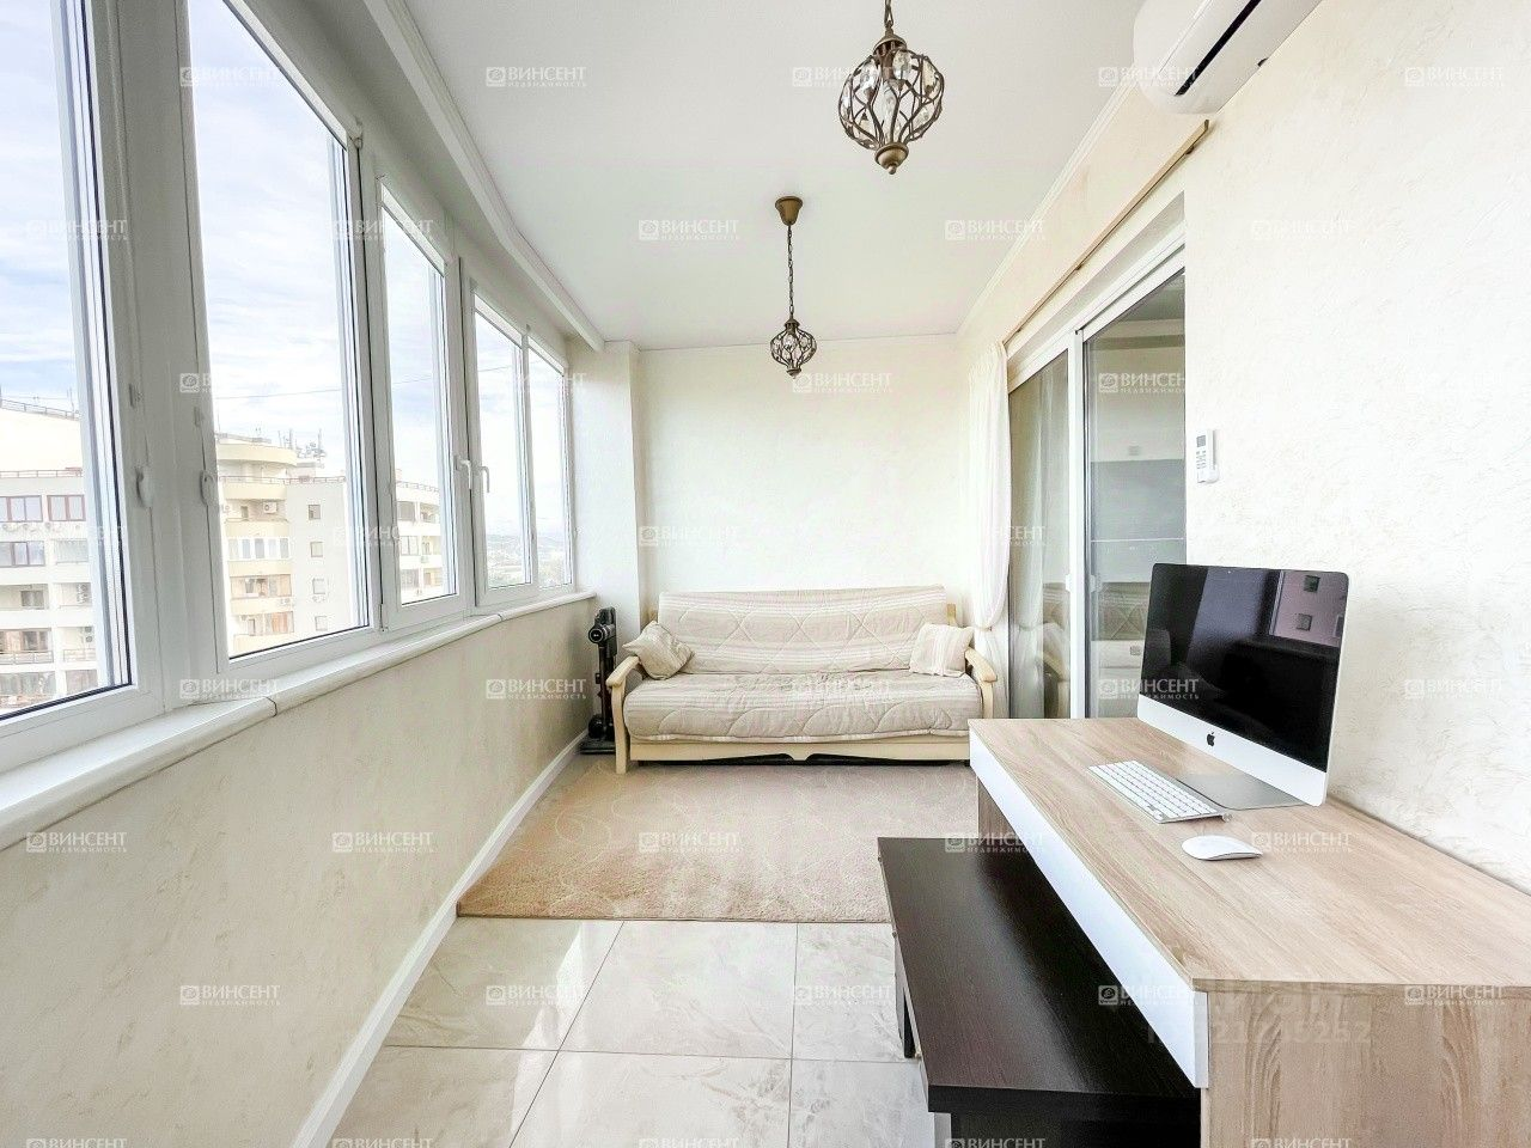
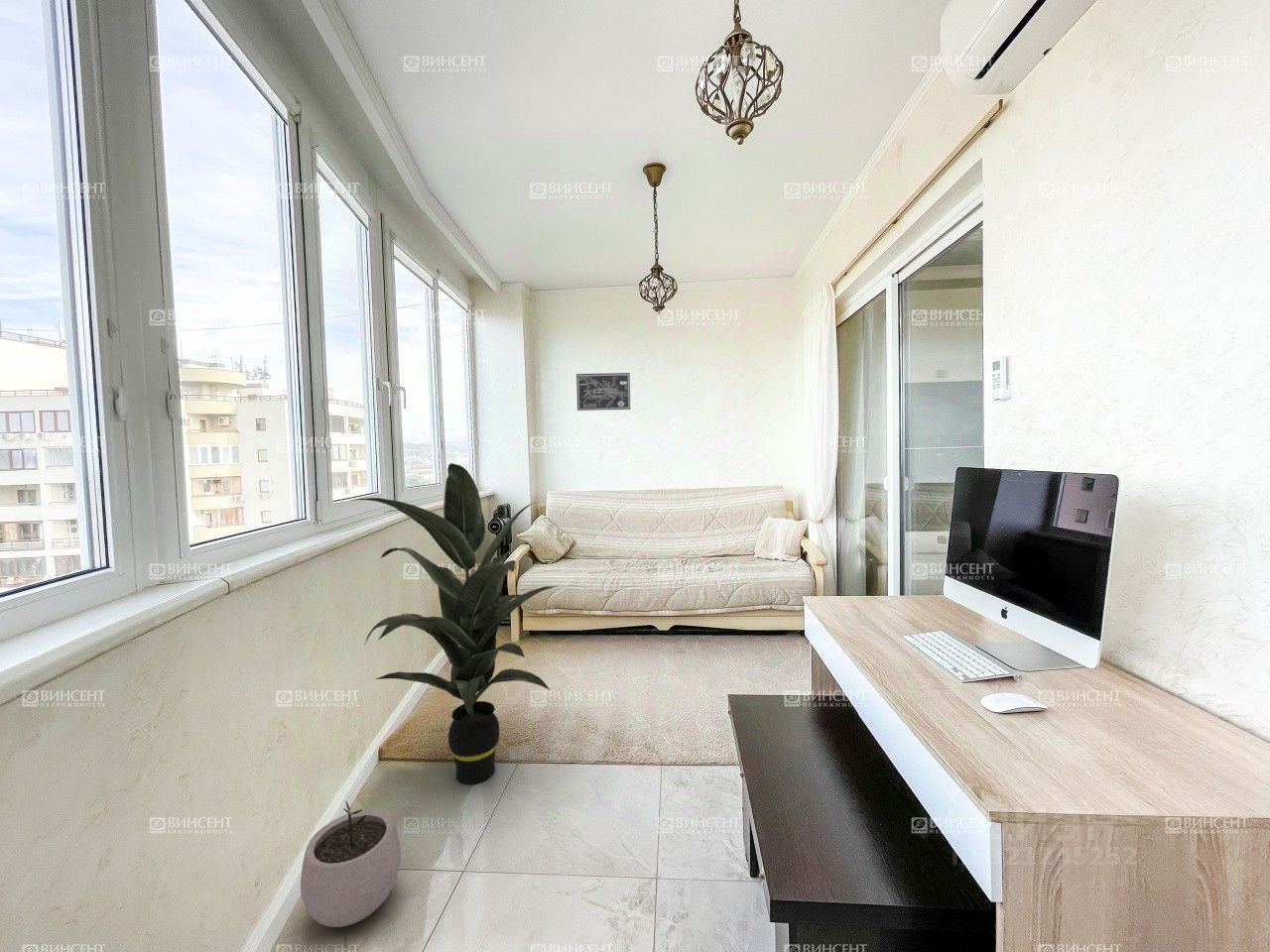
+ indoor plant (459, 624)
+ wall art (603, 392)
+ plant pot (351, 856)
